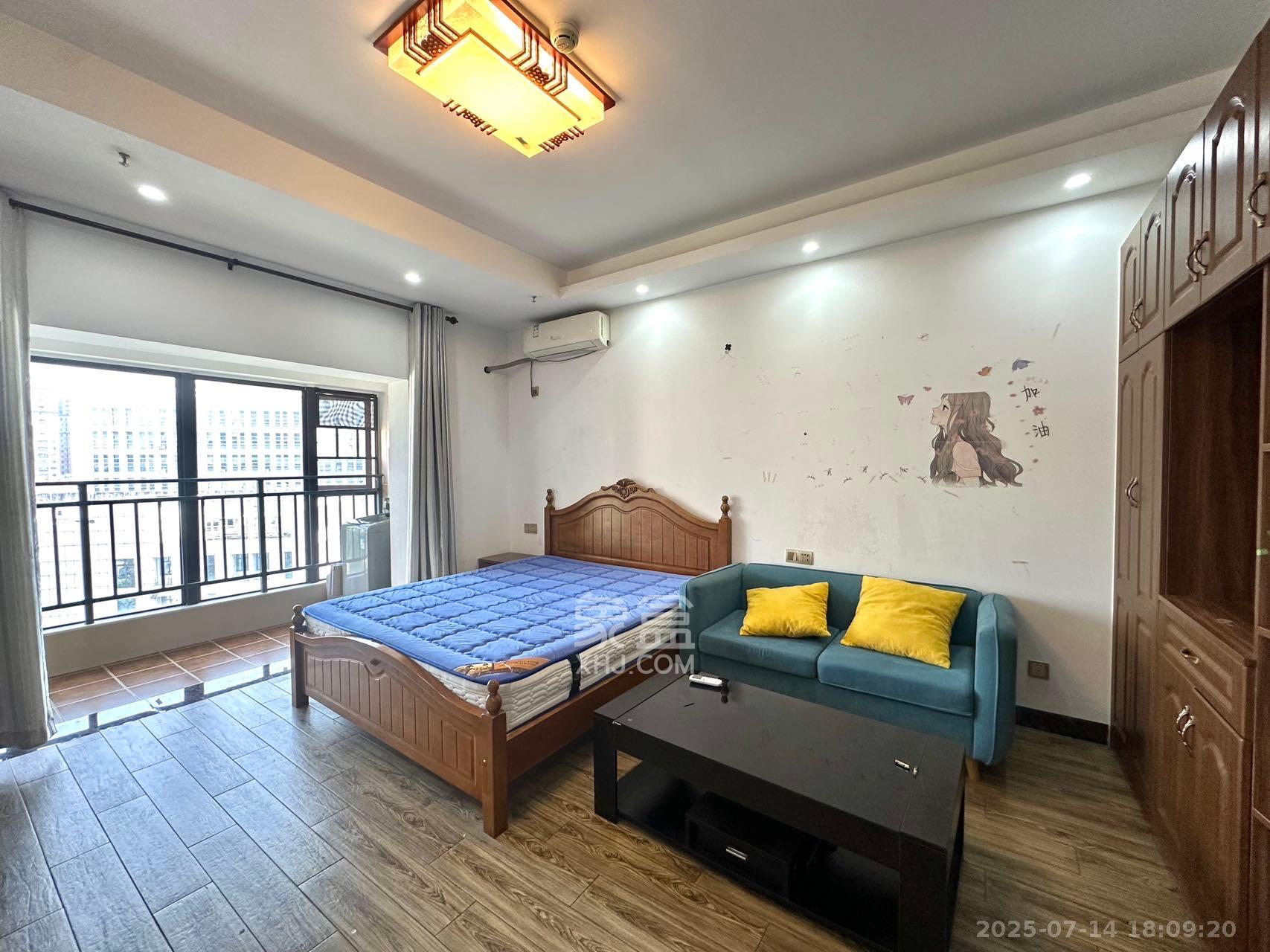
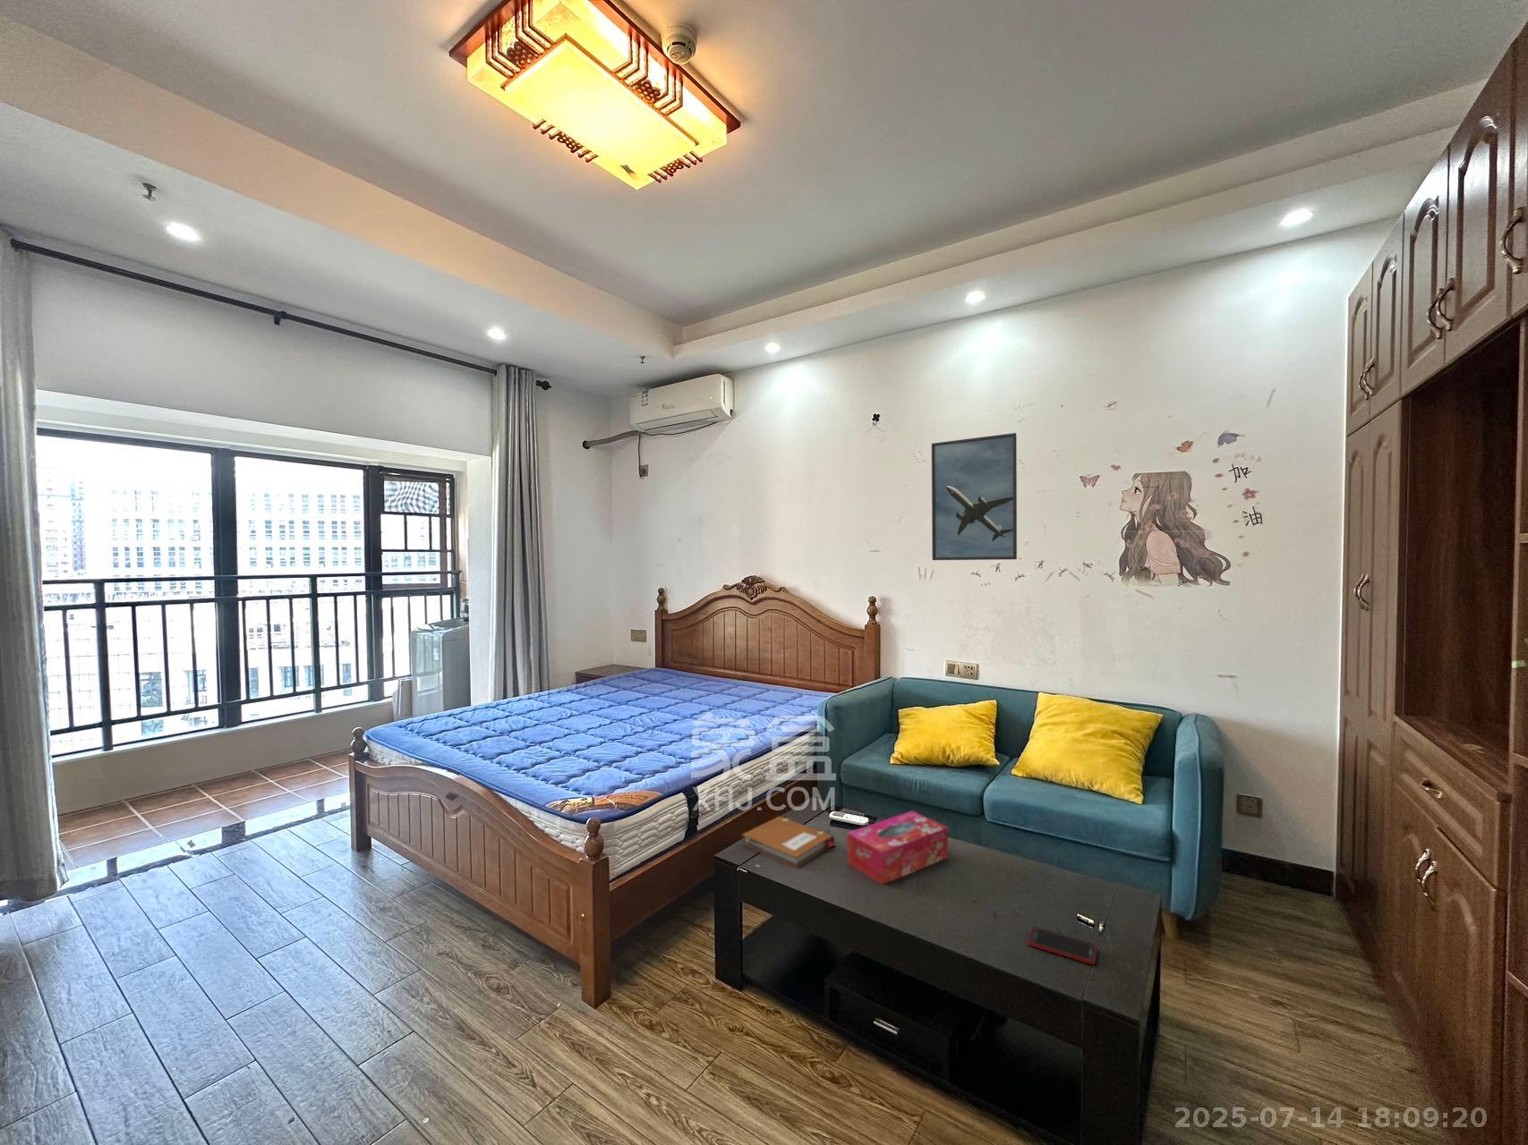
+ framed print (972, 499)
+ cell phone (1061, 944)
+ tissue box (898, 844)
+ notebook (789, 840)
